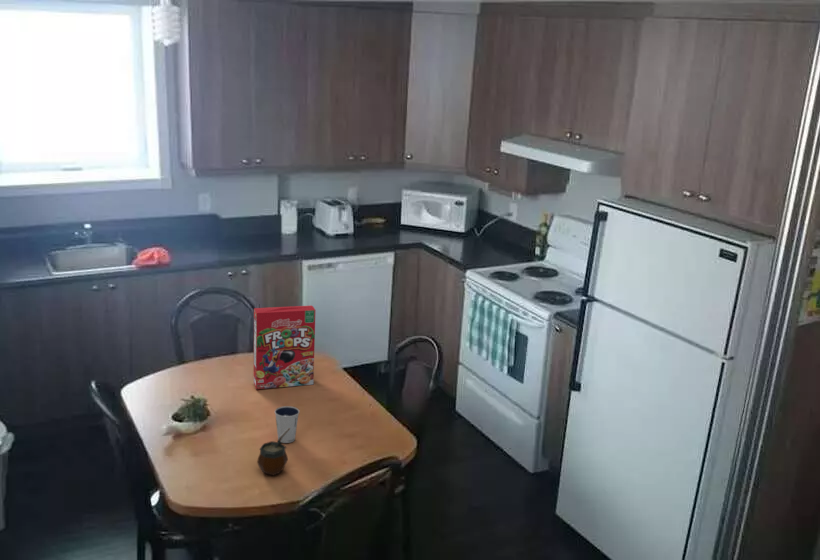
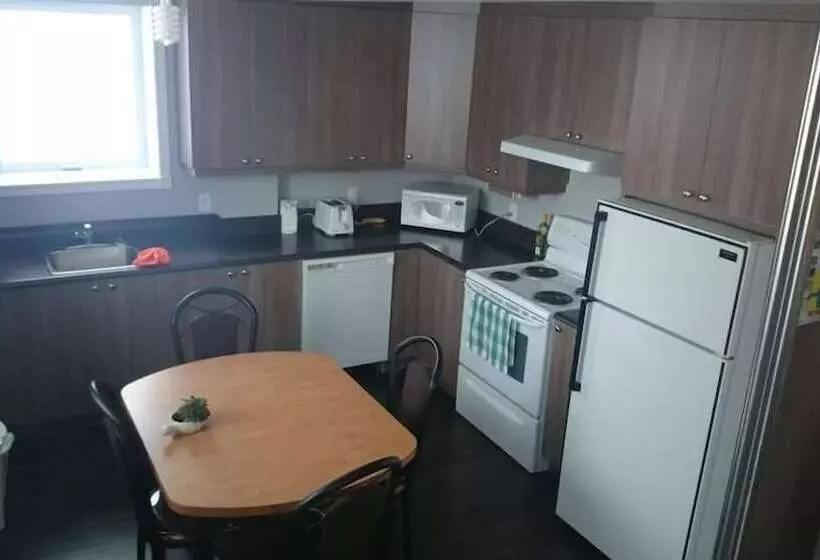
- gourd (275, 451)
- cereal box (284, 346)
- dixie cup (286, 425)
